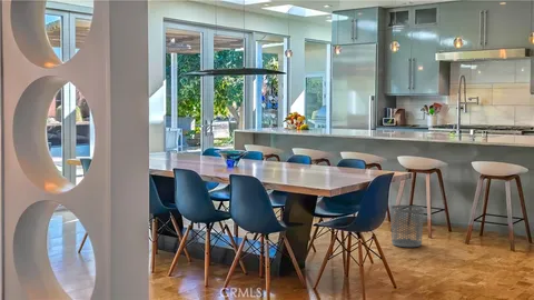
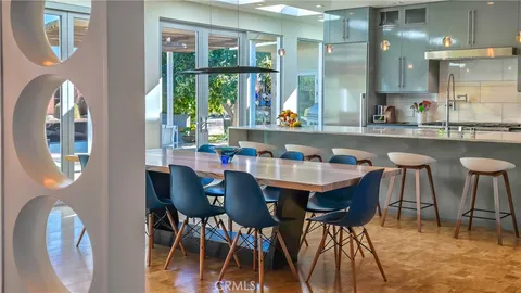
- waste bin (406, 224)
